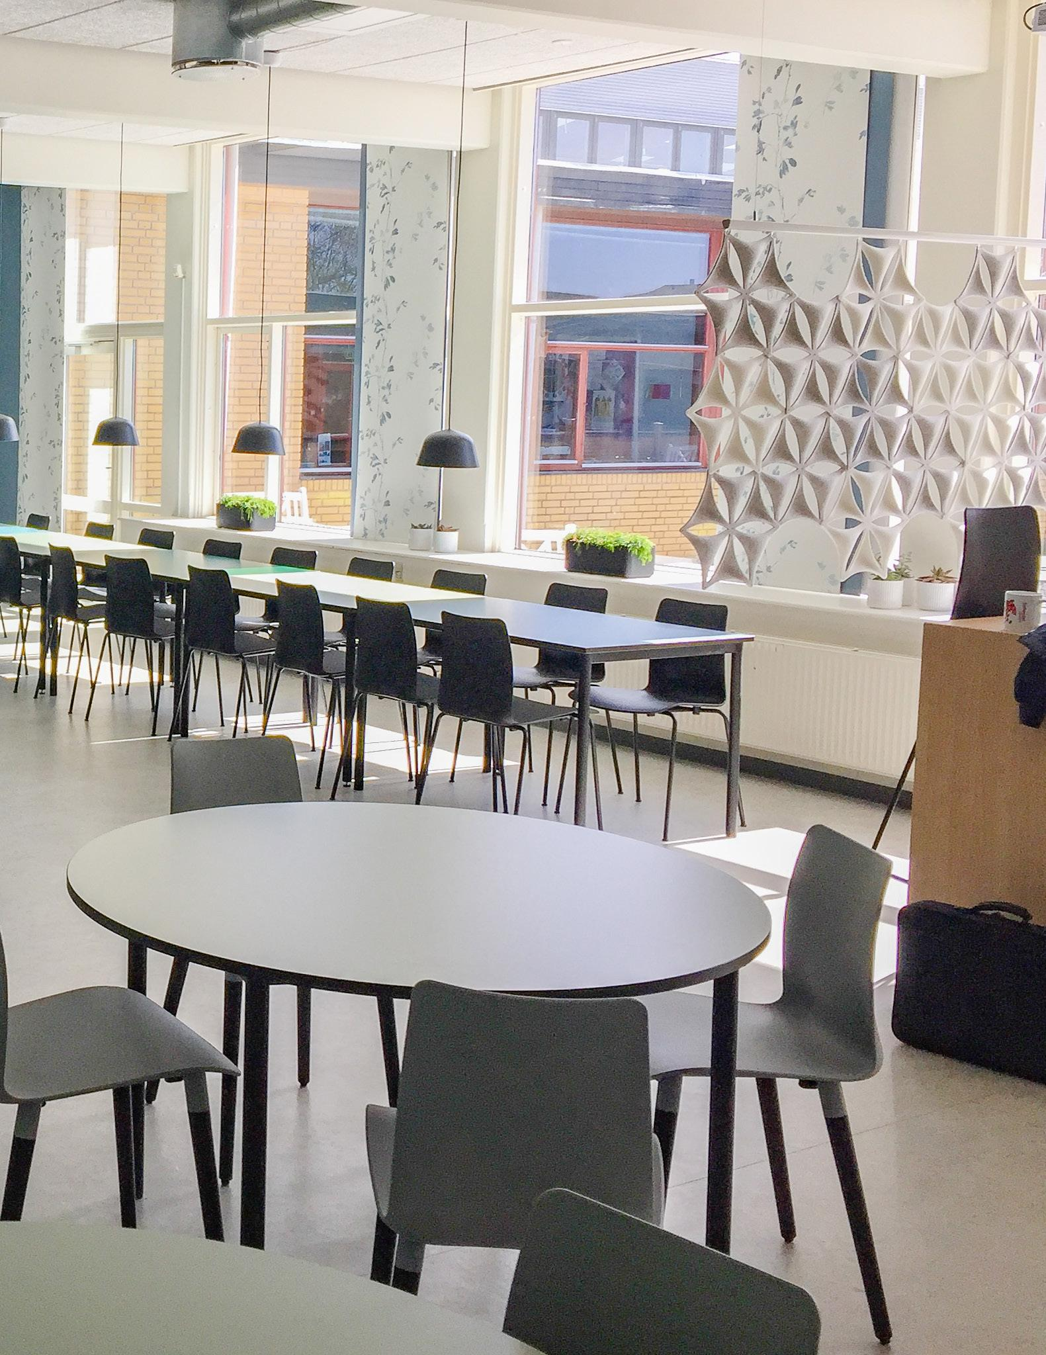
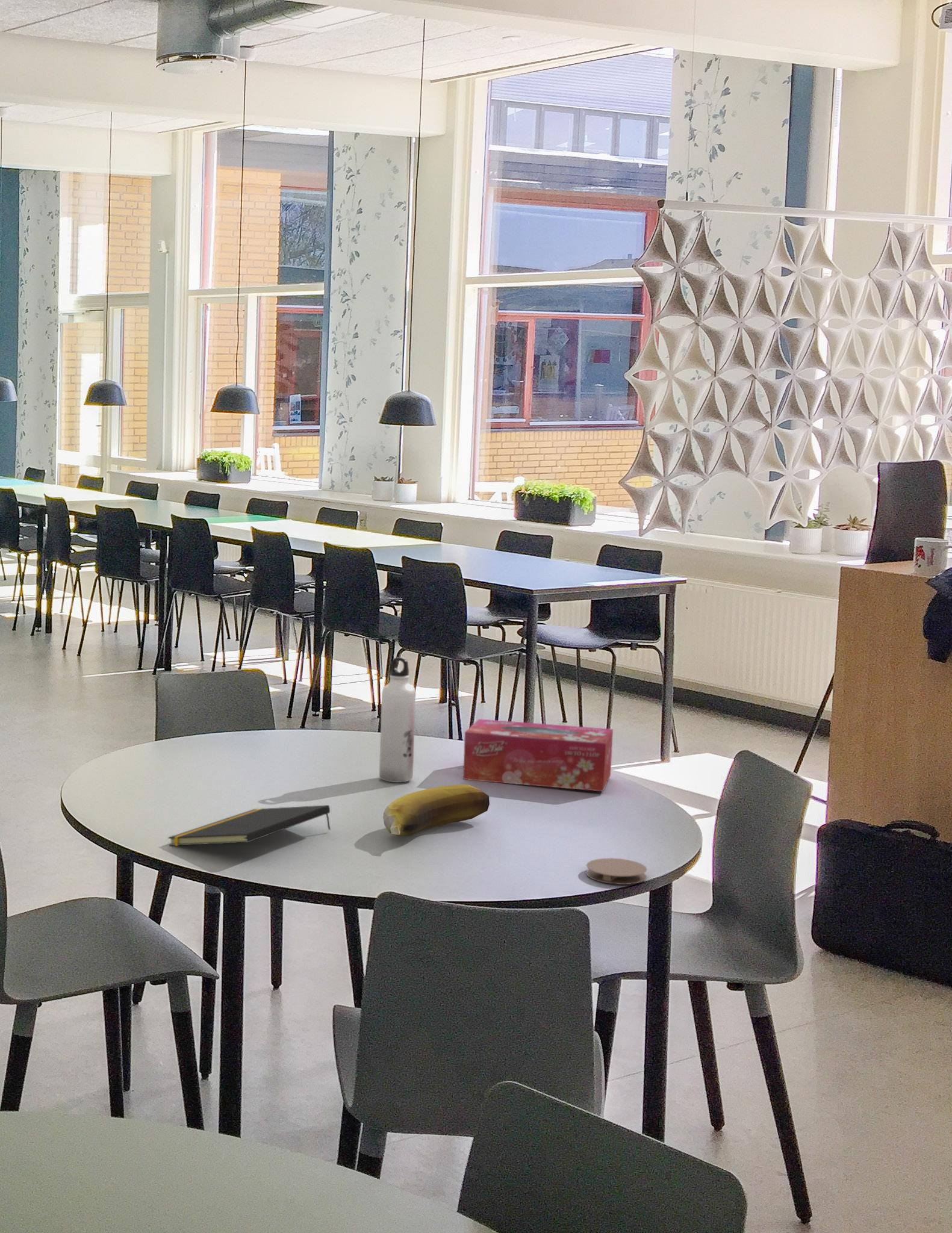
+ tissue box (539, 754)
+ notepad (251, 825)
+ water bottle (398, 718)
+ banana (440, 815)
+ coaster (616, 871)
